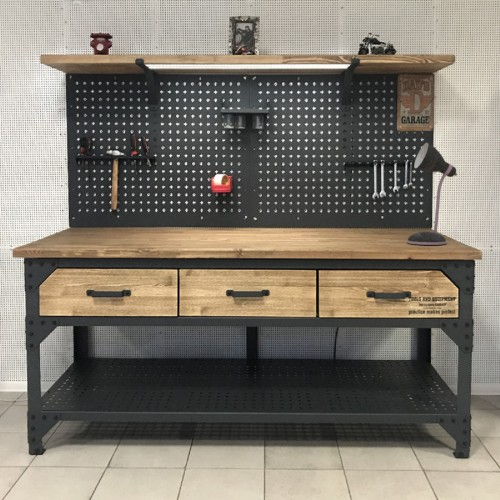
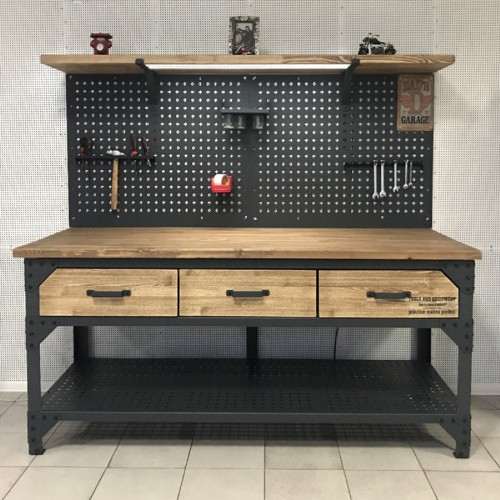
- desk lamp (437, 193)
